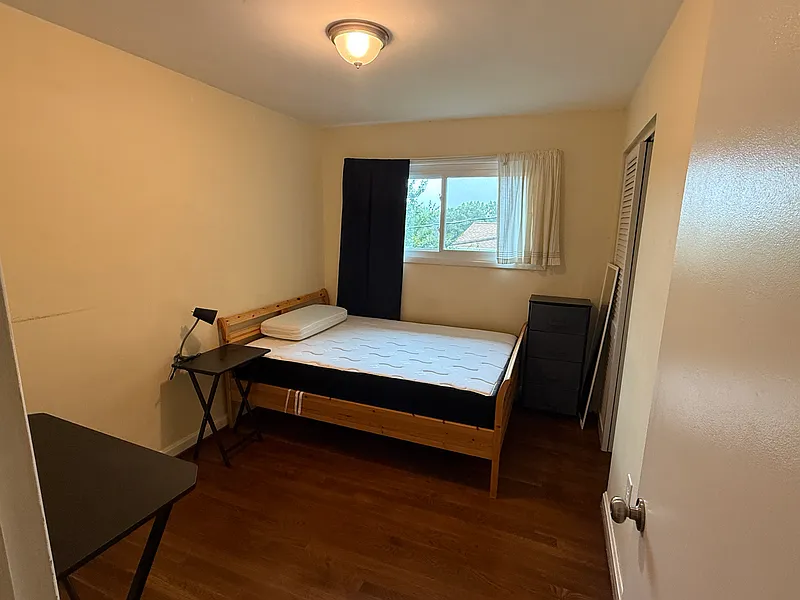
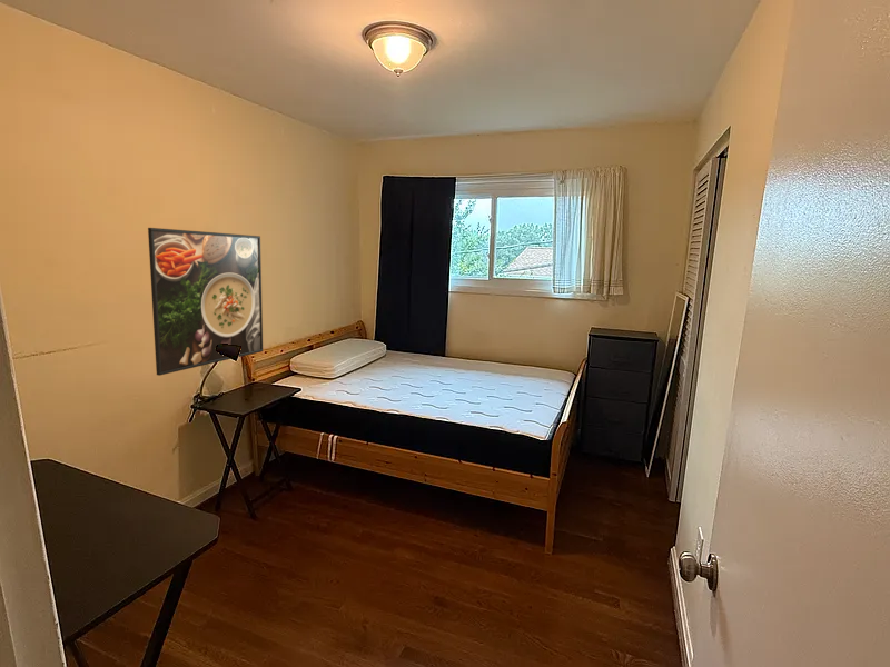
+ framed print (214, 298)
